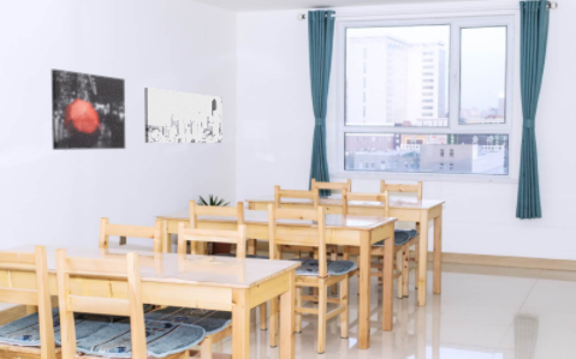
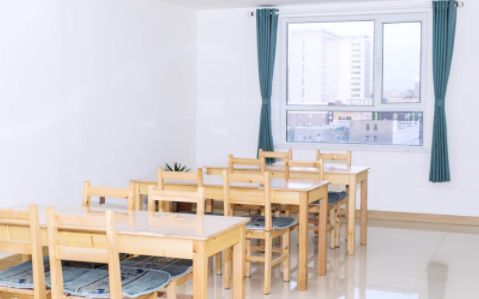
- wall art (90, 112)
- wall art (186, 118)
